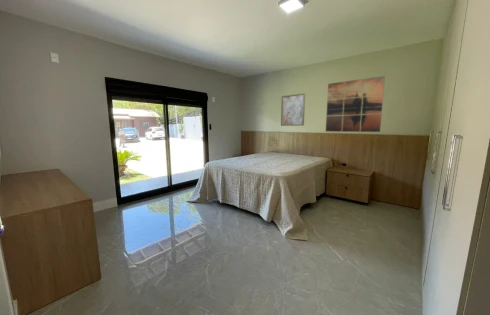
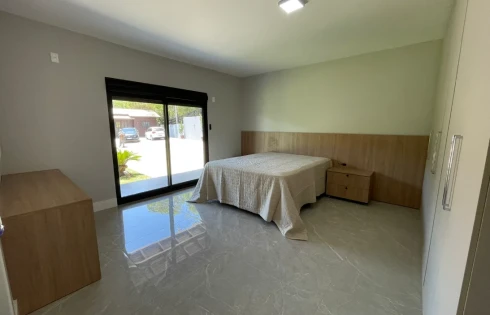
- wall art (352, 106)
- wall art (292, 110)
